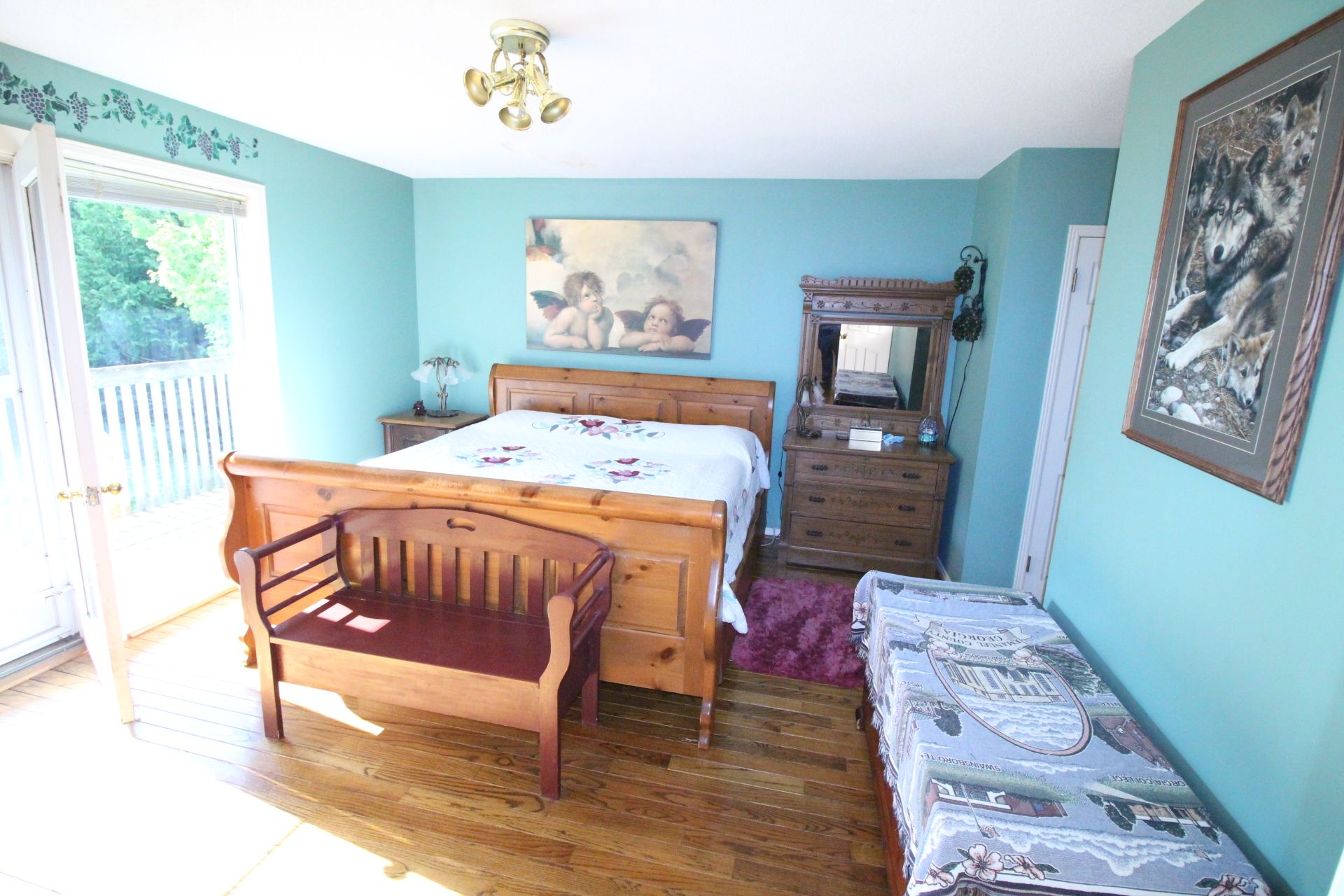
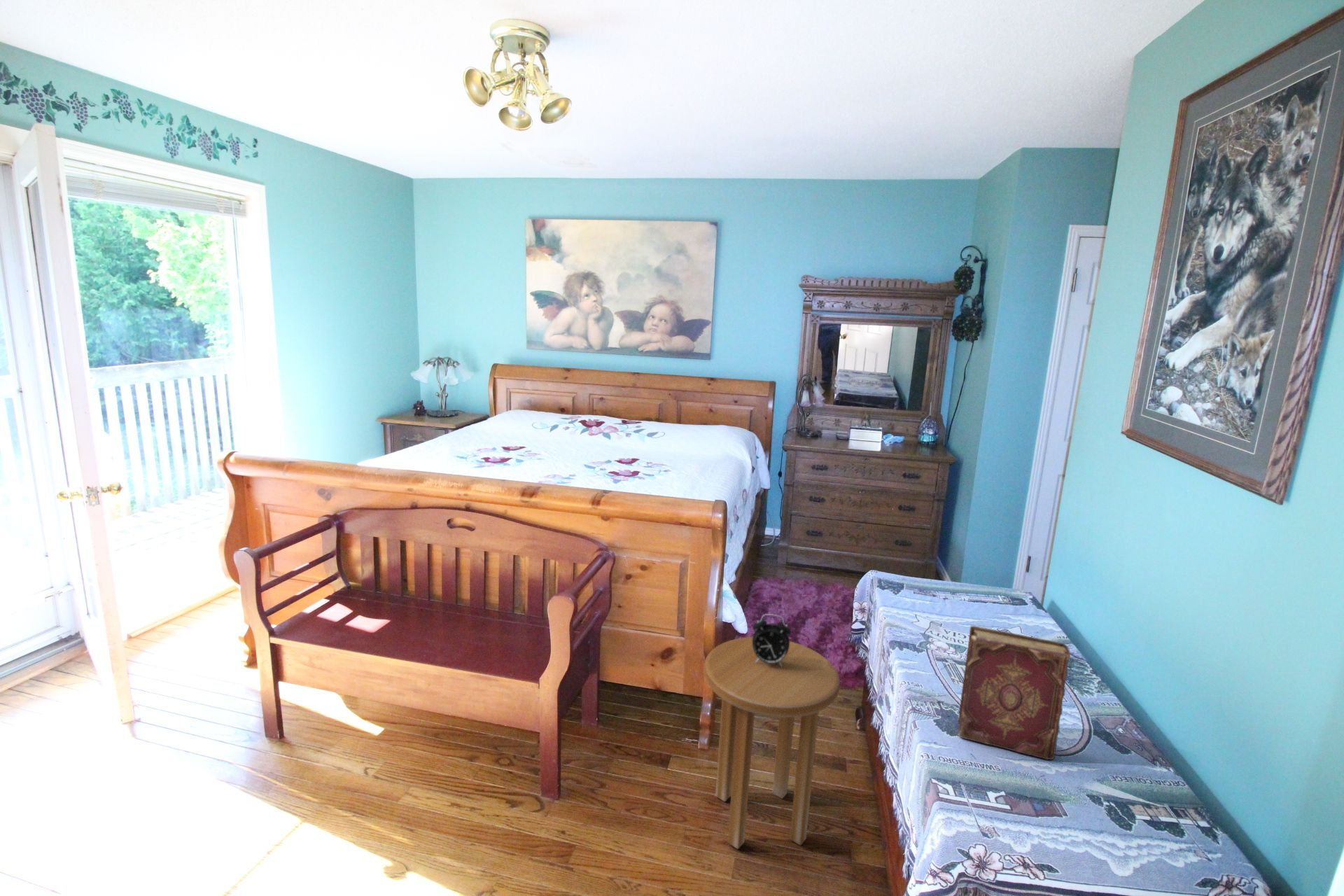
+ hardback book (1012, 691)
+ side table (776, 743)
+ alarm clock (771, 638)
